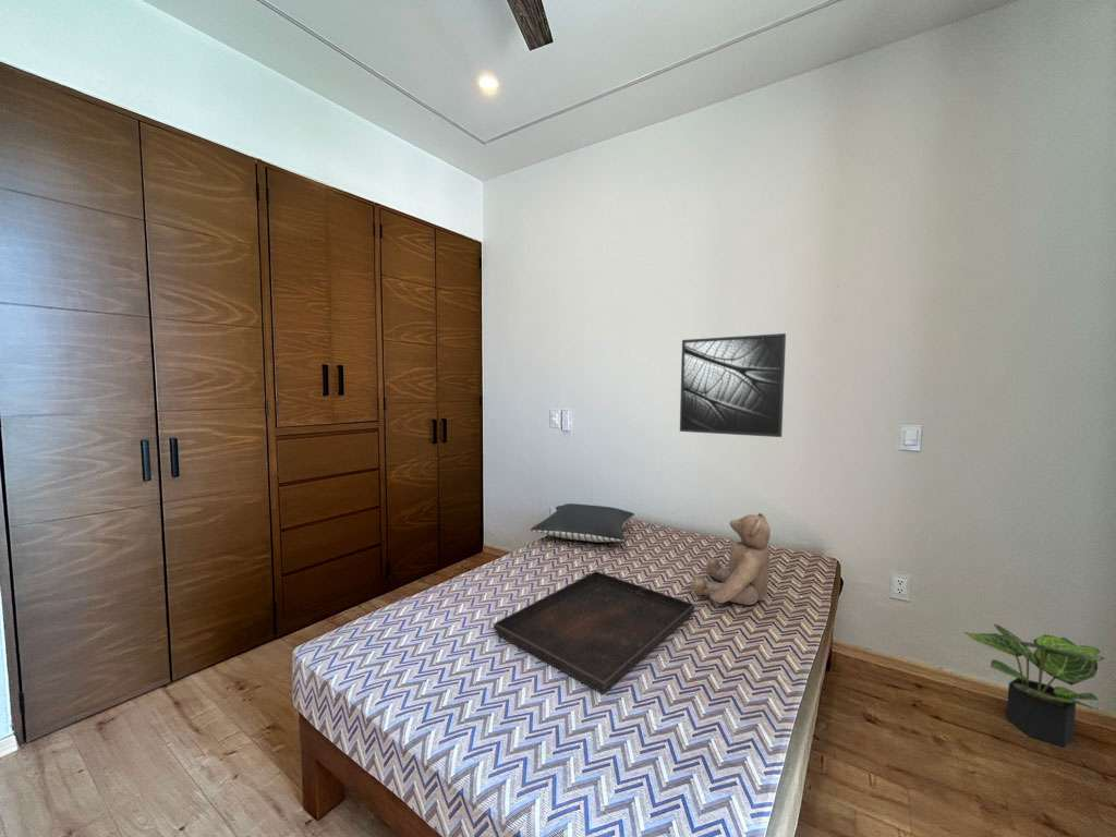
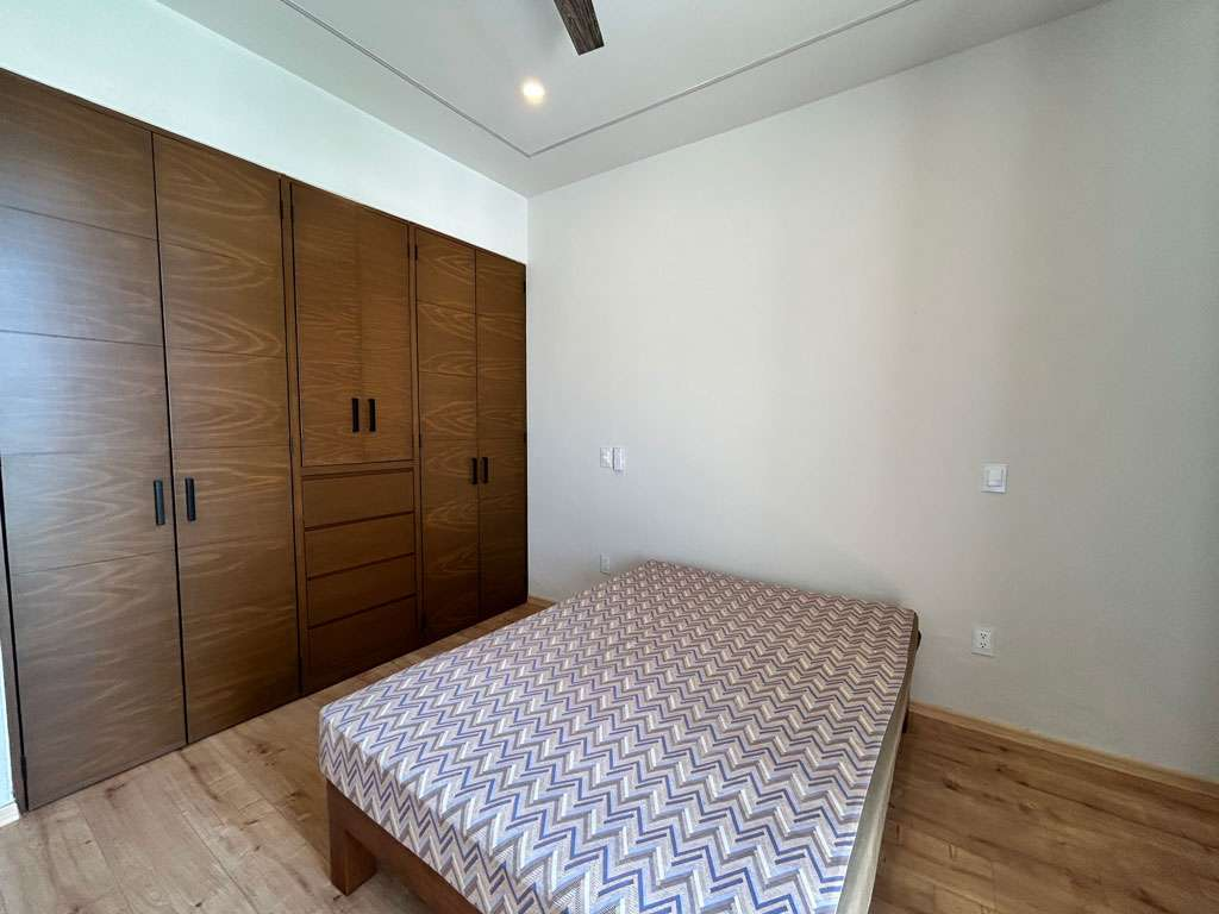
- potted plant (1039, 677)
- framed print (729, 386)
- pillow (585, 521)
- teddy bear (731, 551)
- serving tray (598, 618)
